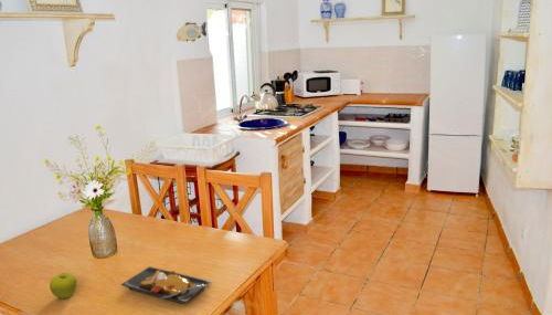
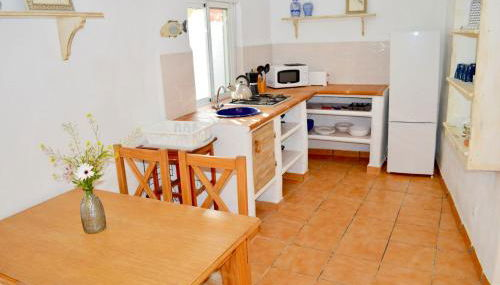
- plate (163, 282)
- fruit (63, 285)
